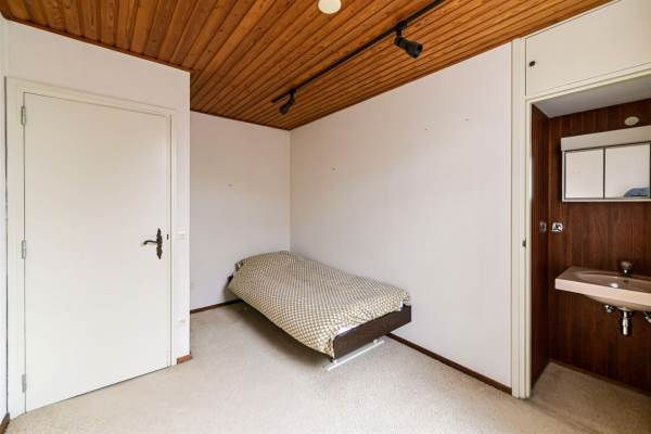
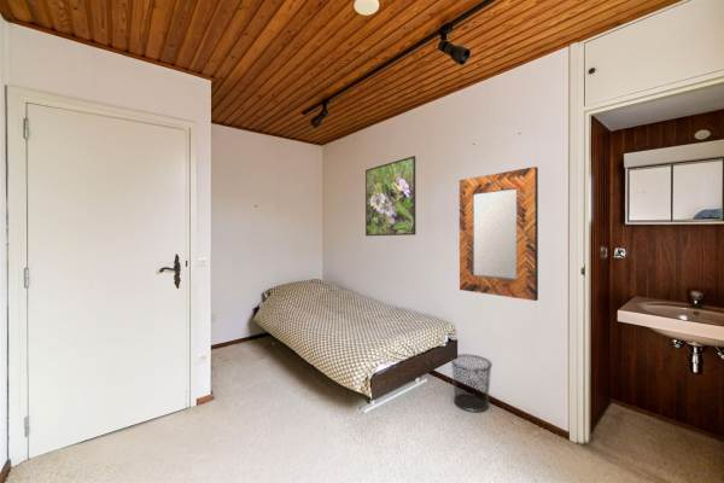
+ home mirror (495, 234)
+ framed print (387, 199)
+ waste bin (471, 382)
